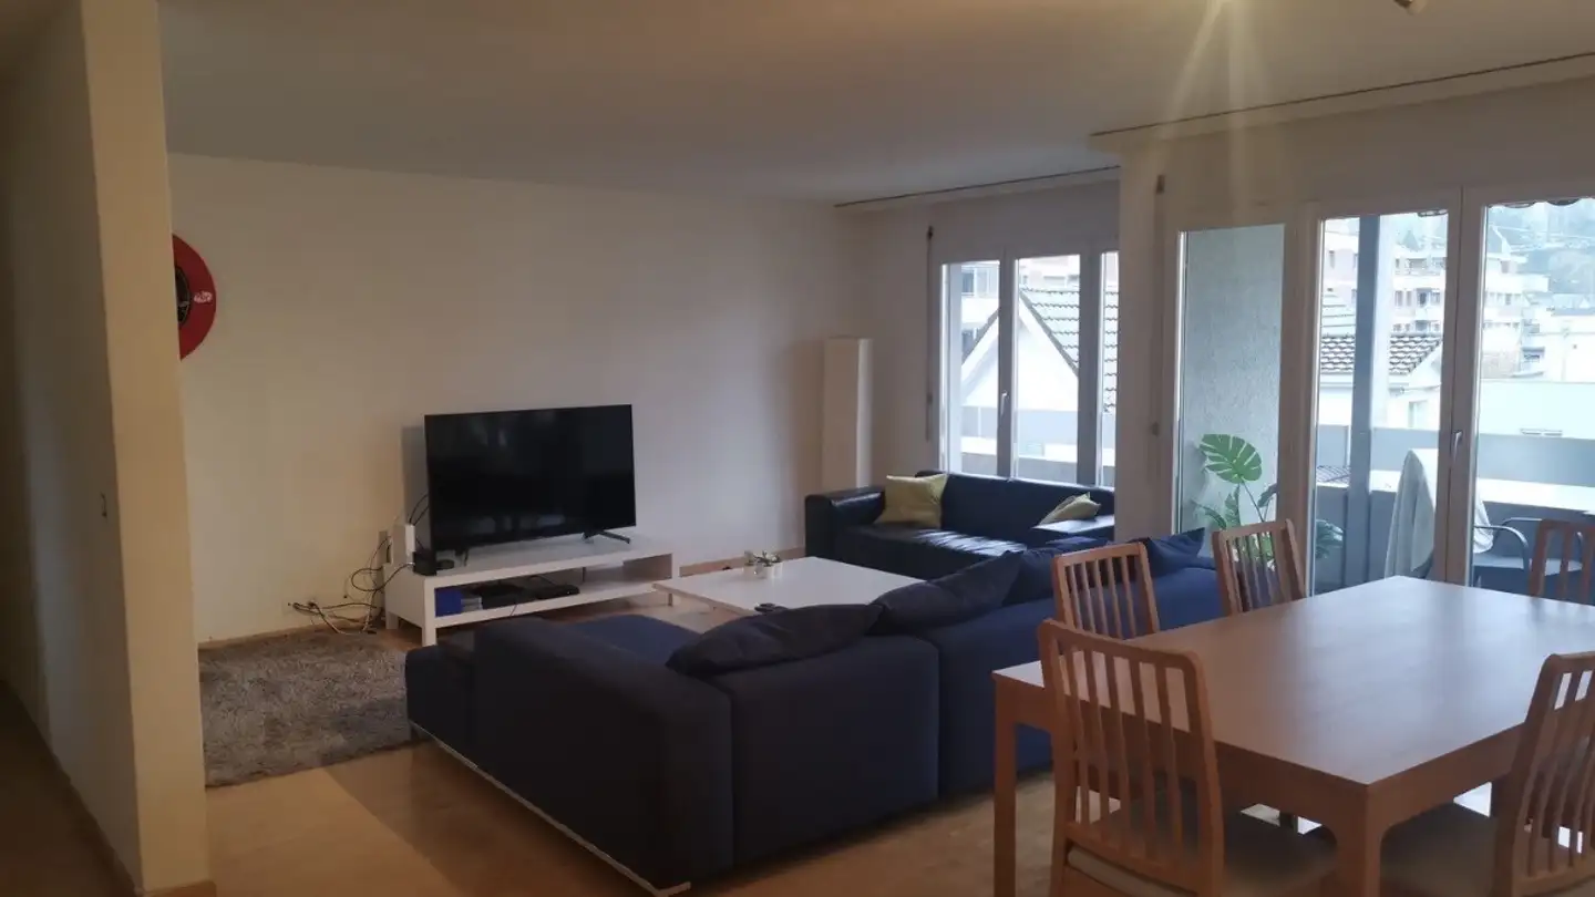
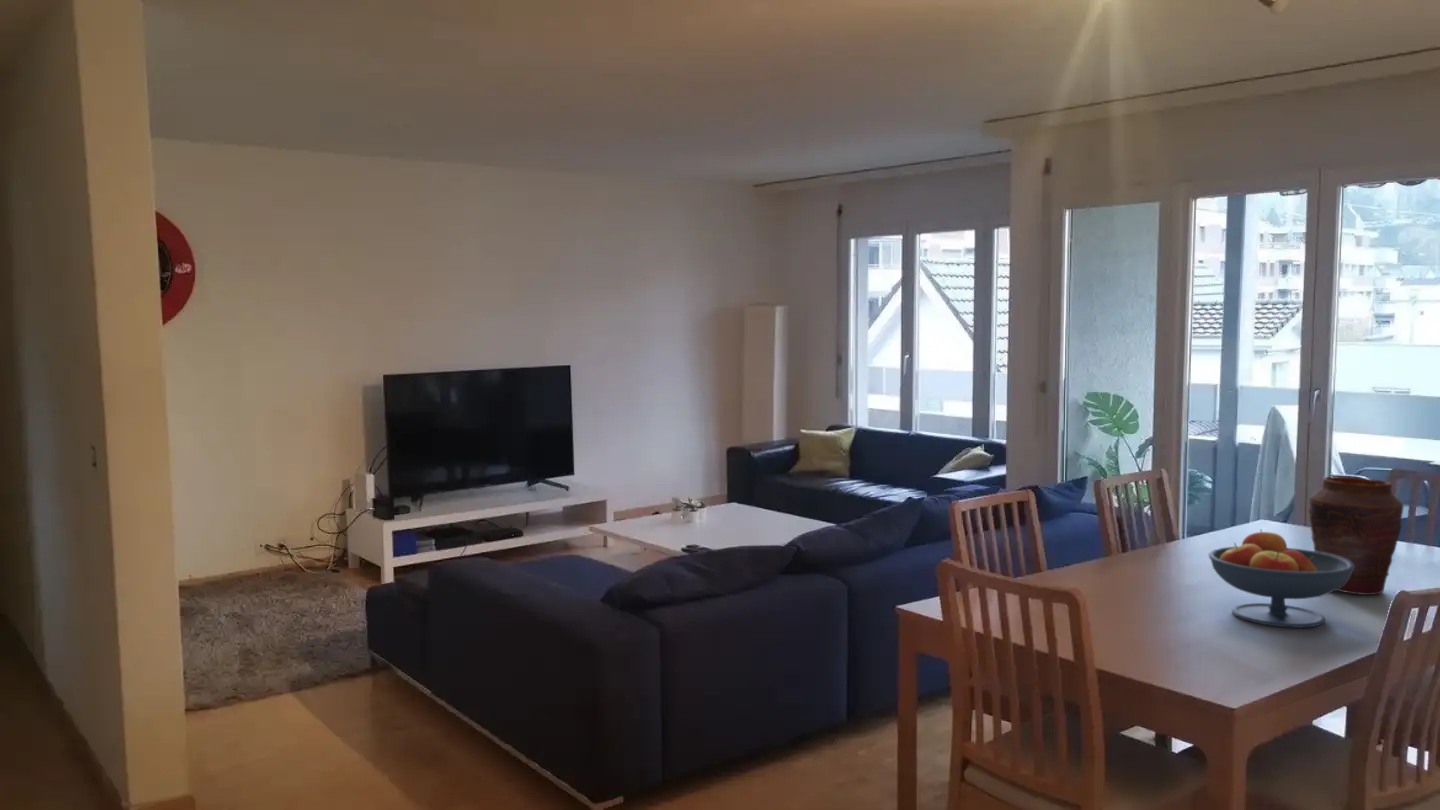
+ fruit bowl (1278, 577)
+ vase (1354, 534)
